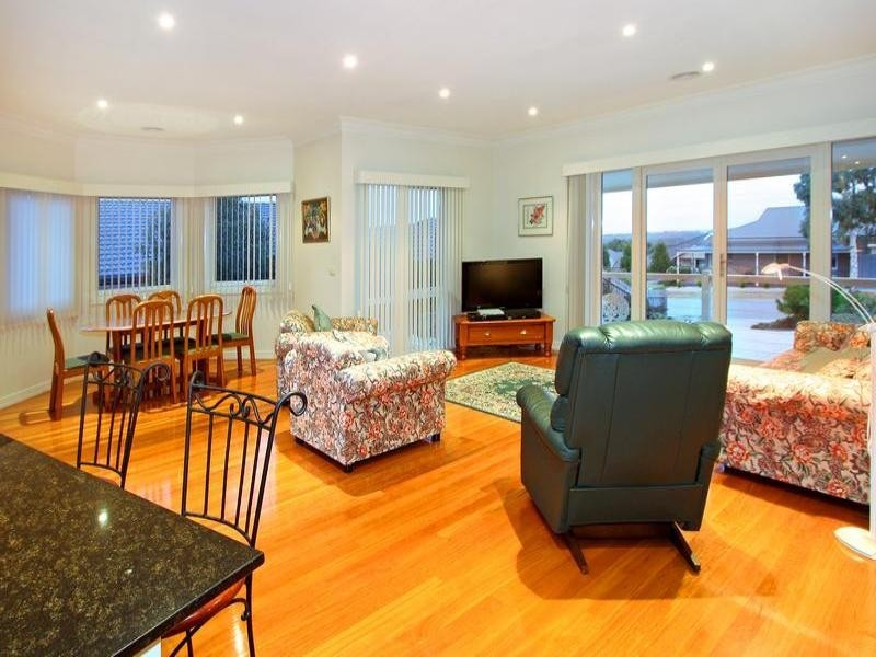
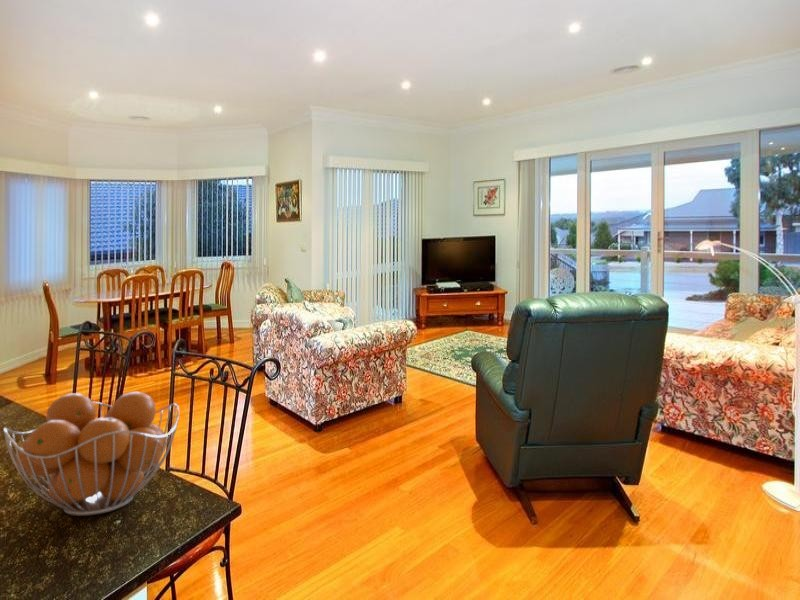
+ fruit basket (98, 448)
